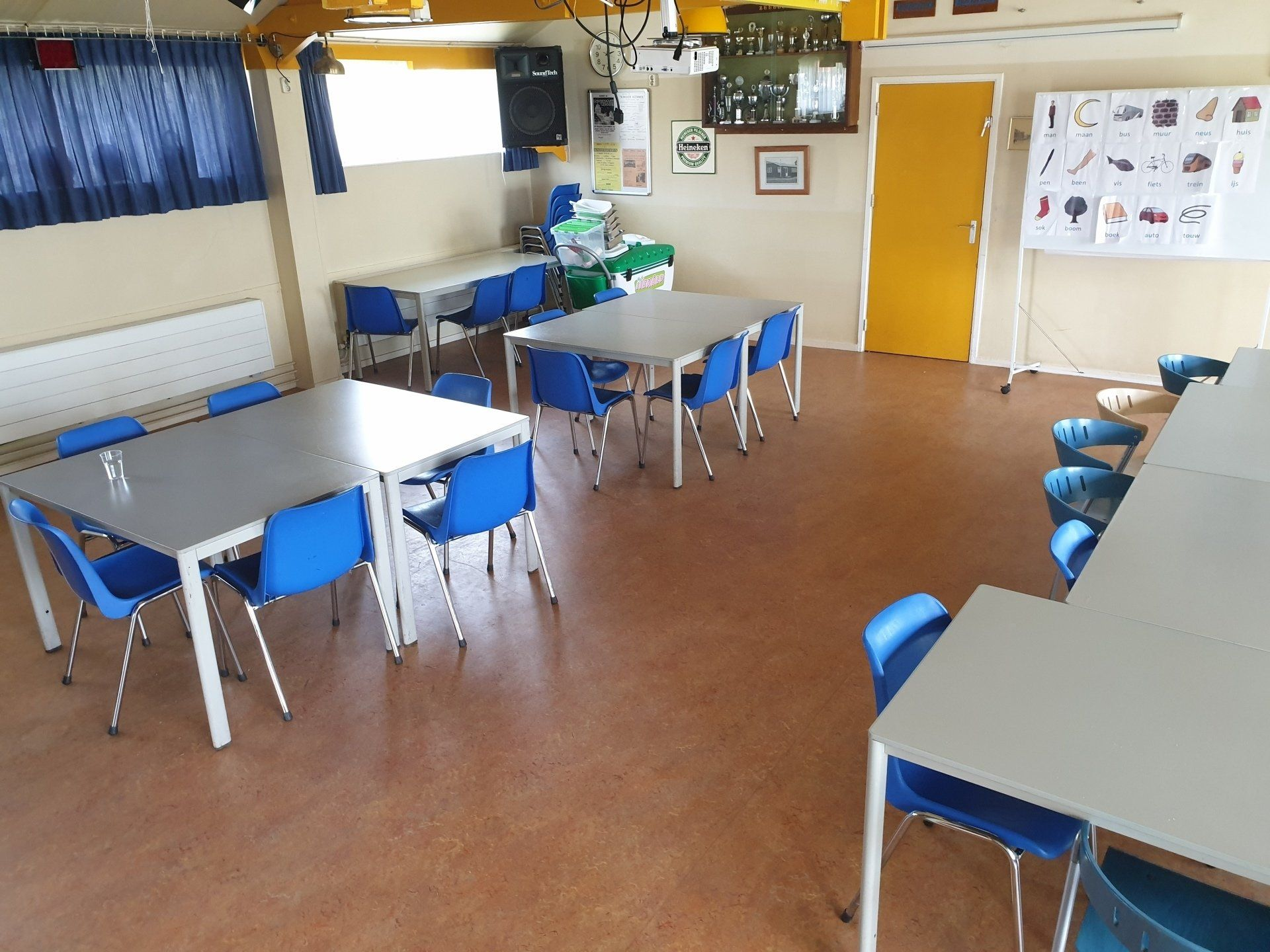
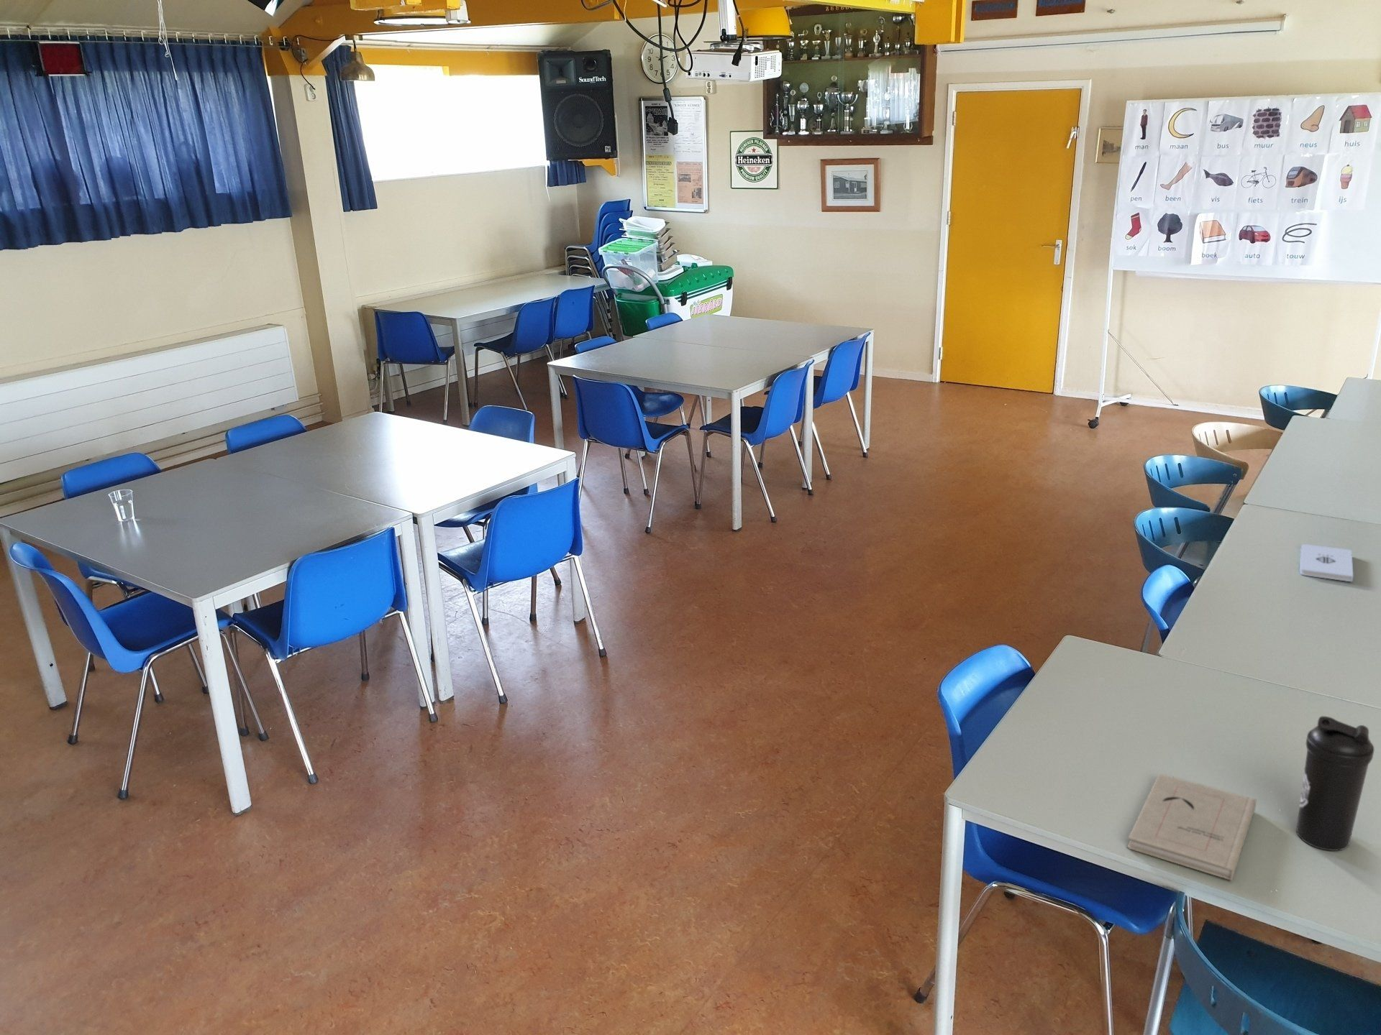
+ notepad (1326, 562)
+ water bottle (1333, 782)
+ book (1193, 823)
